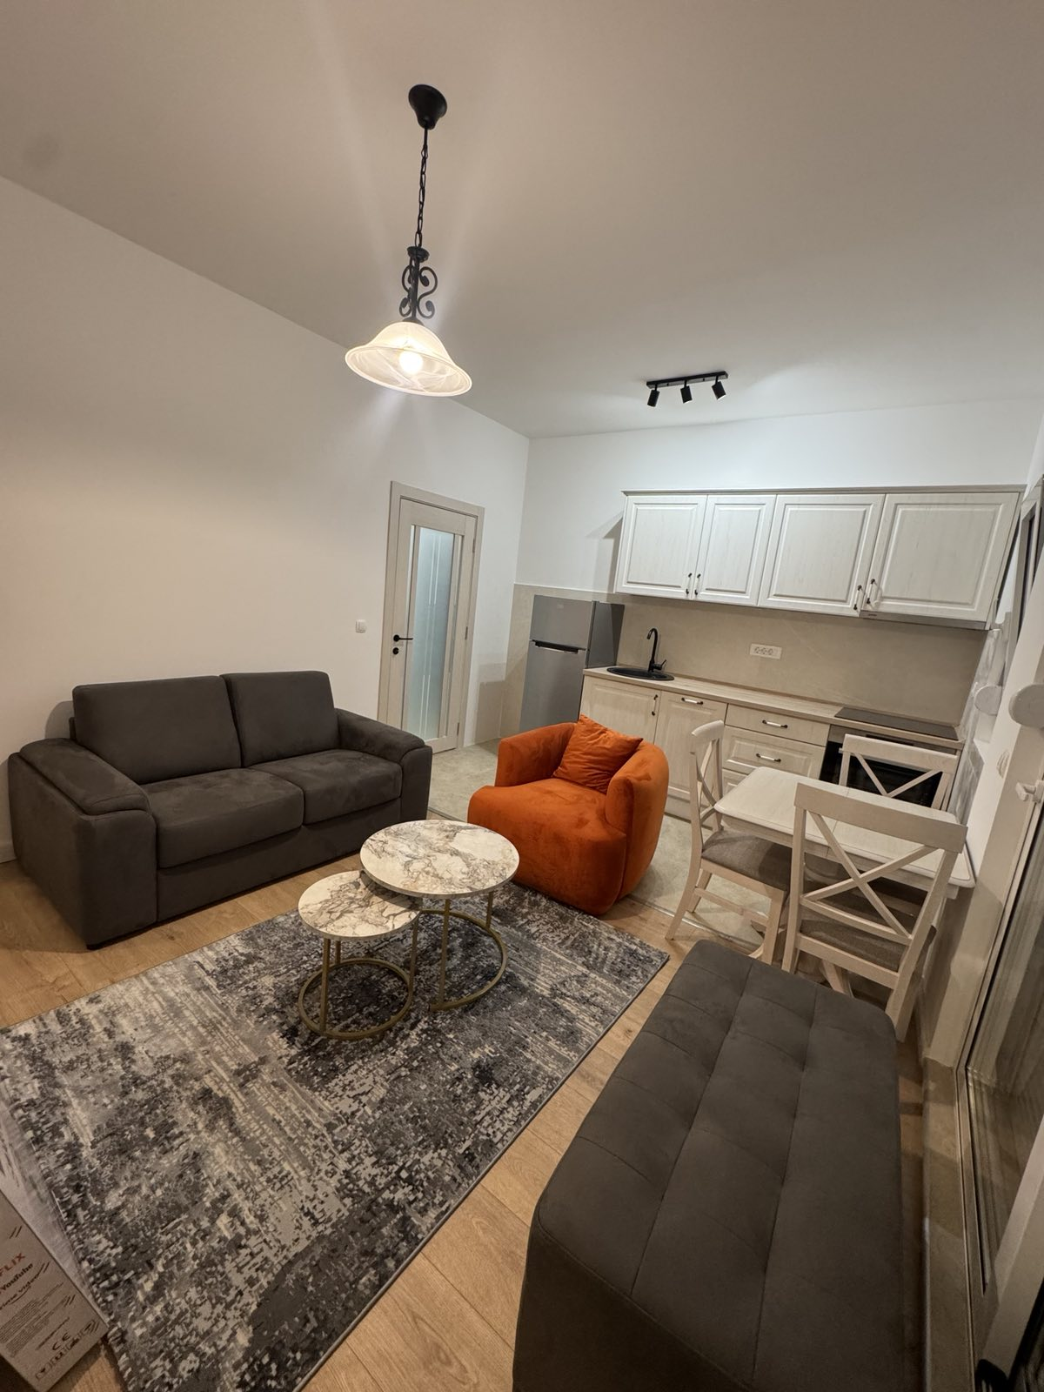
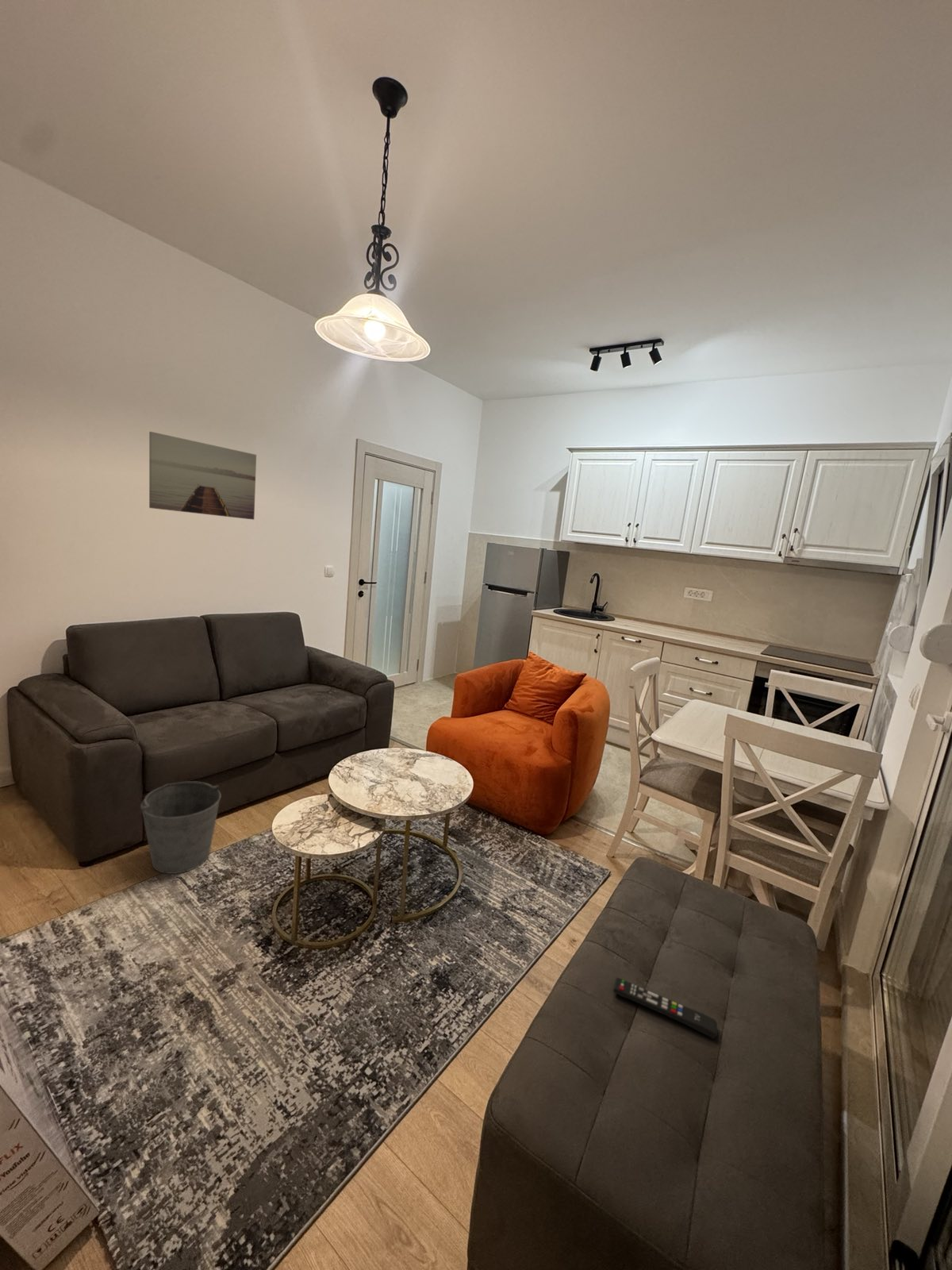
+ bucket (181, 826)
+ wall art (206, 479)
+ remote control (663, 1006)
